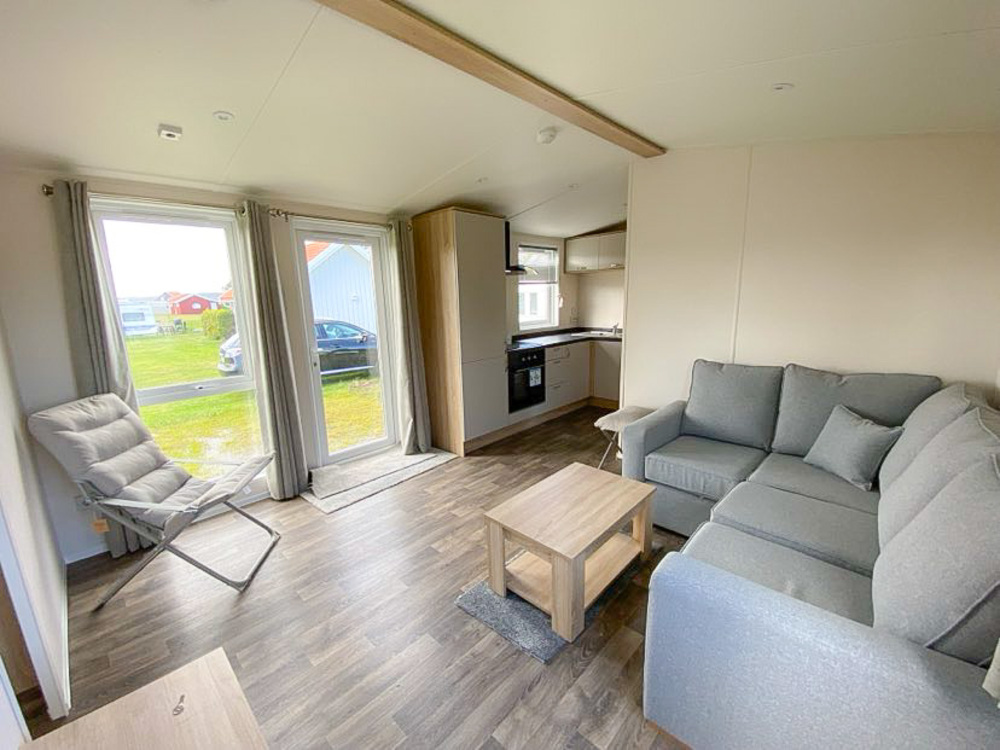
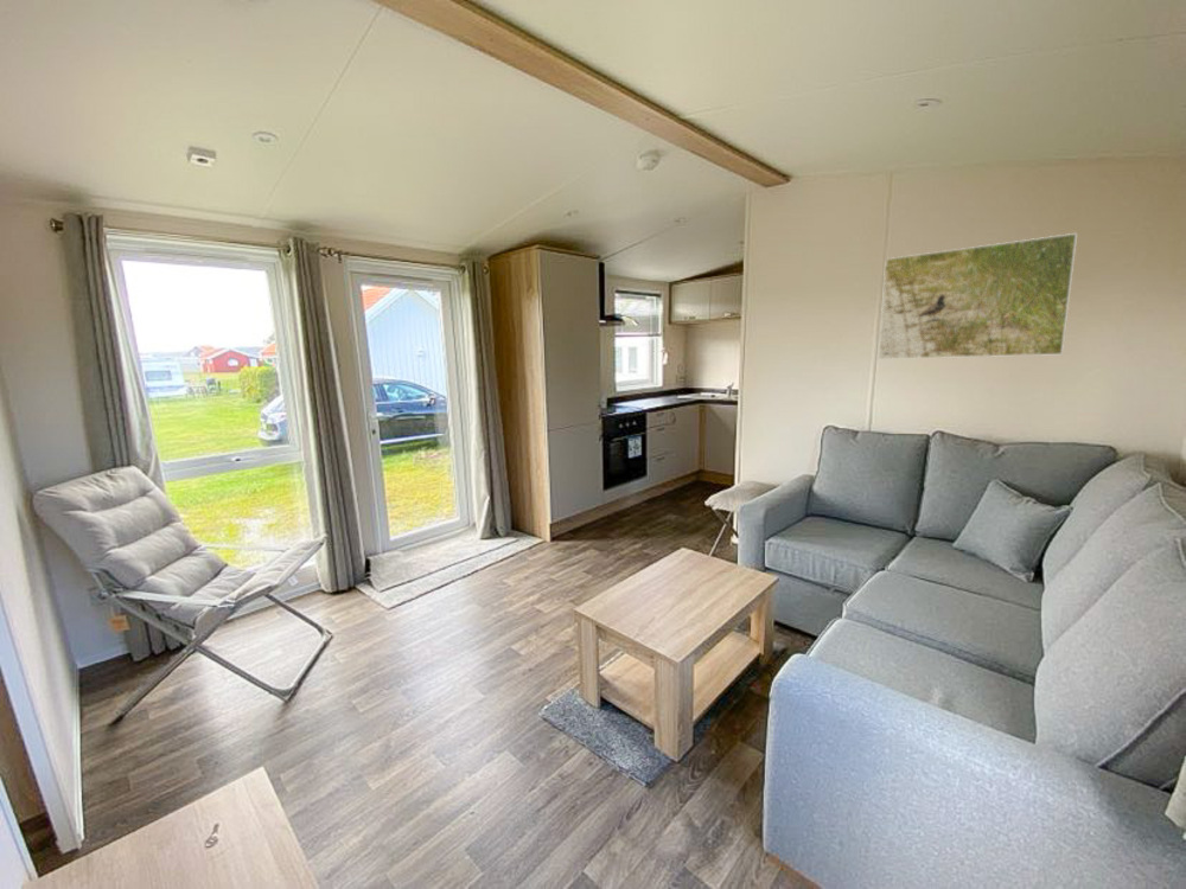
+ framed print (967, 302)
